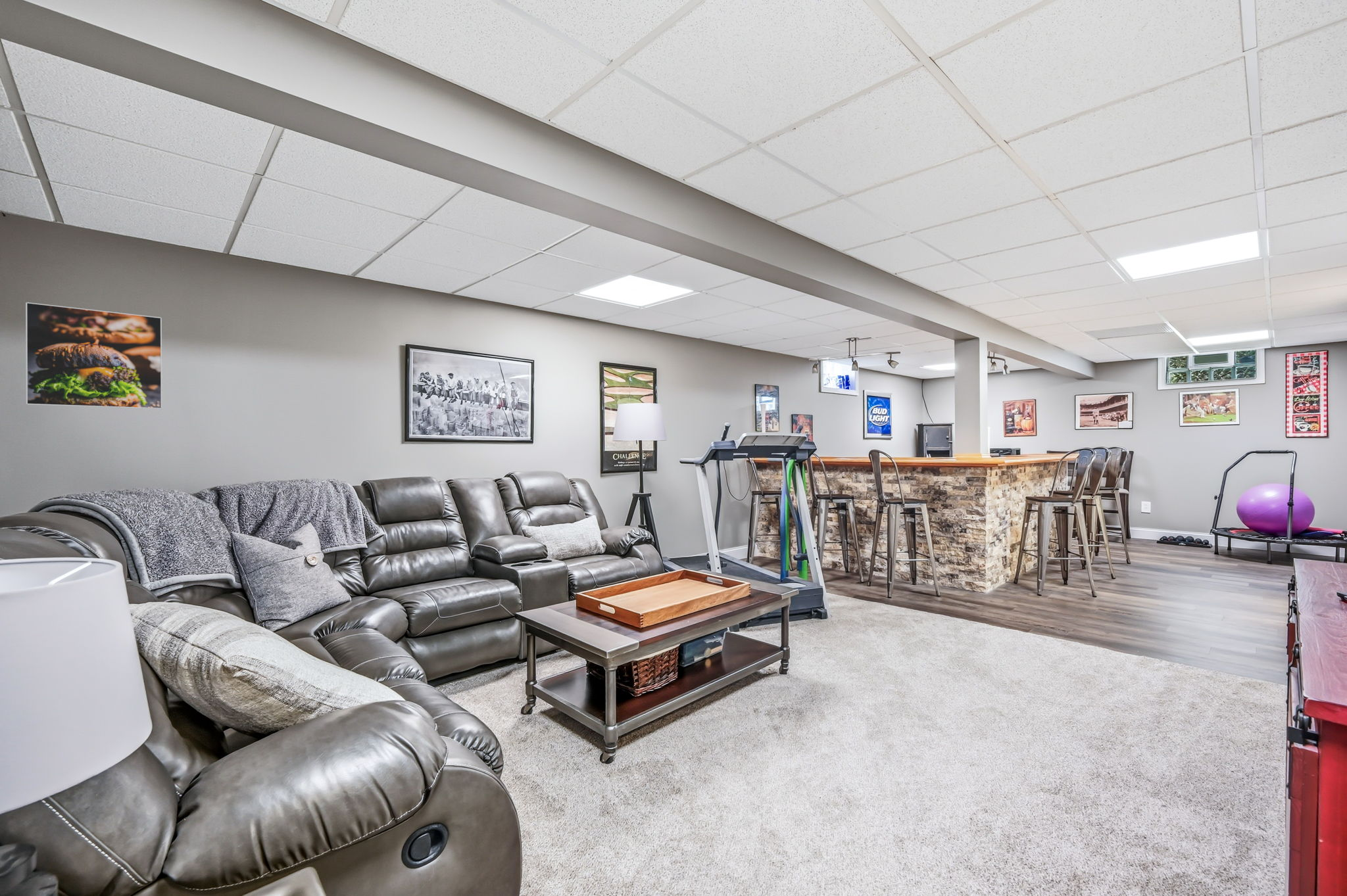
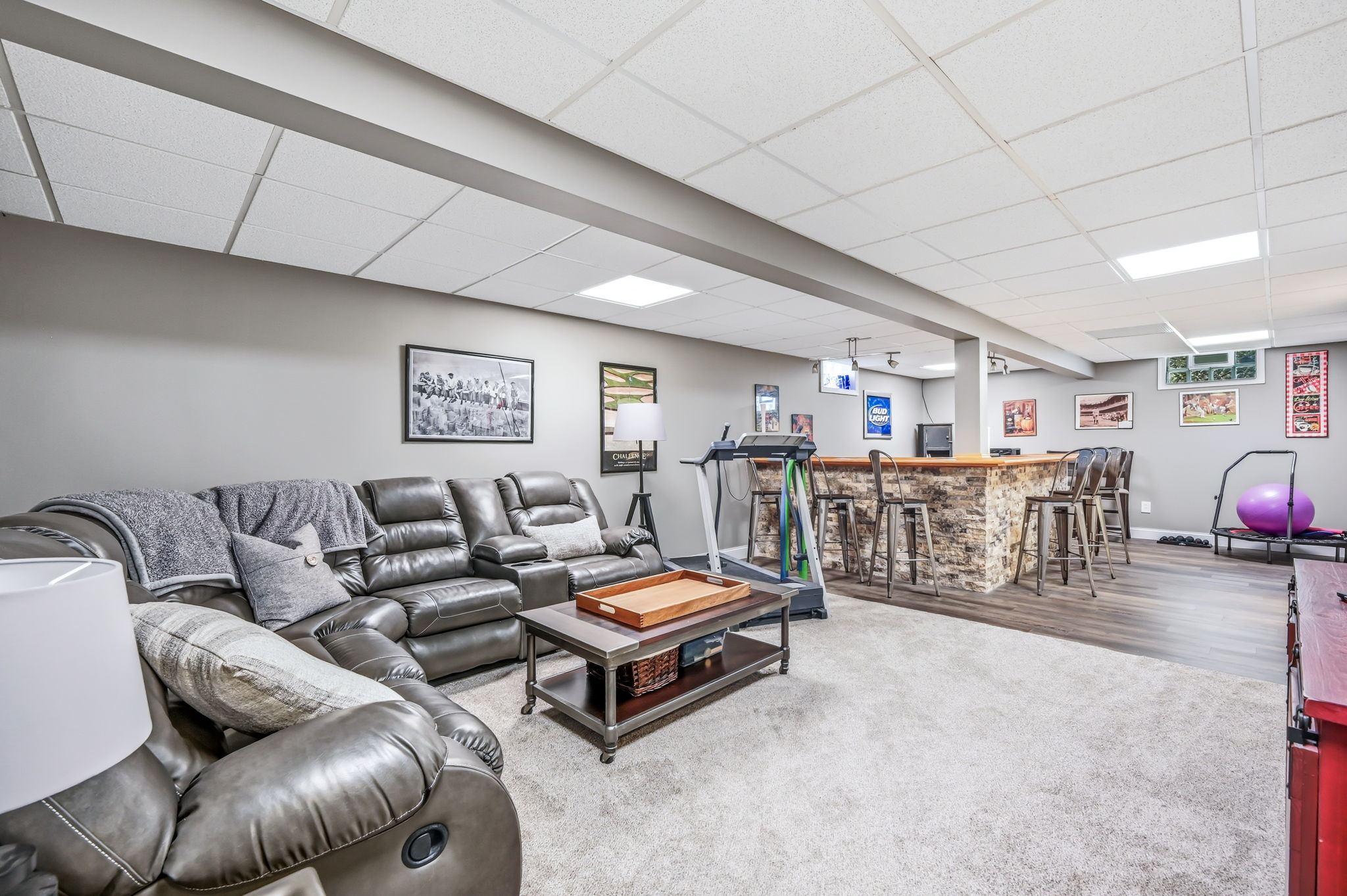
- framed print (97, 358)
